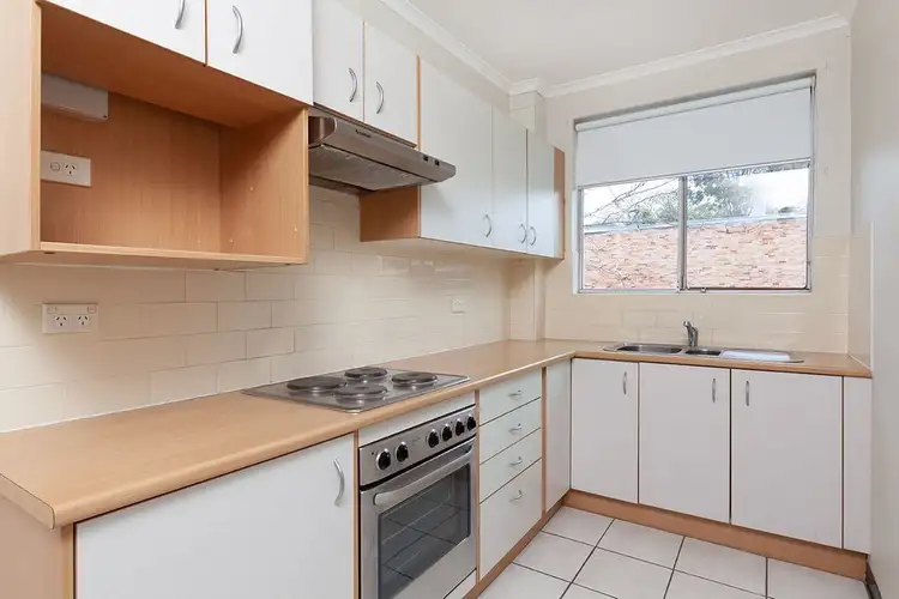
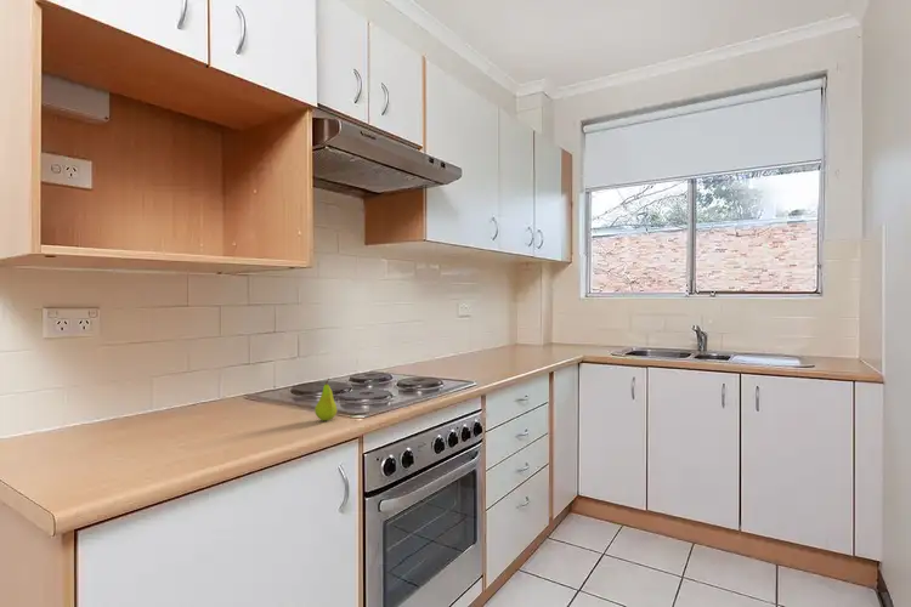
+ fruit (326, 398)
